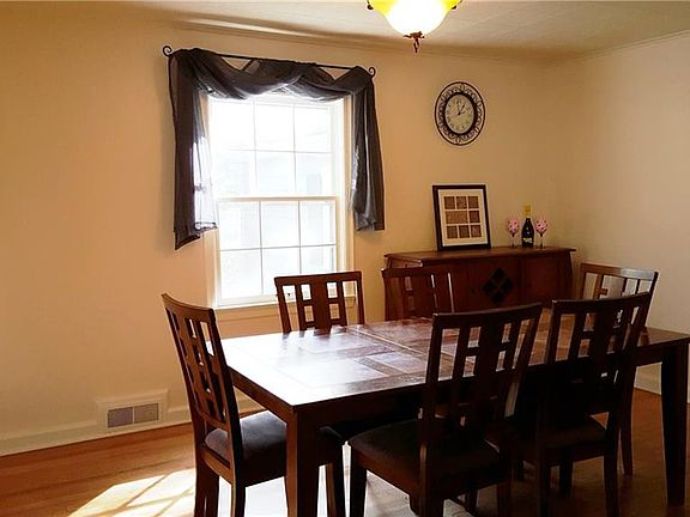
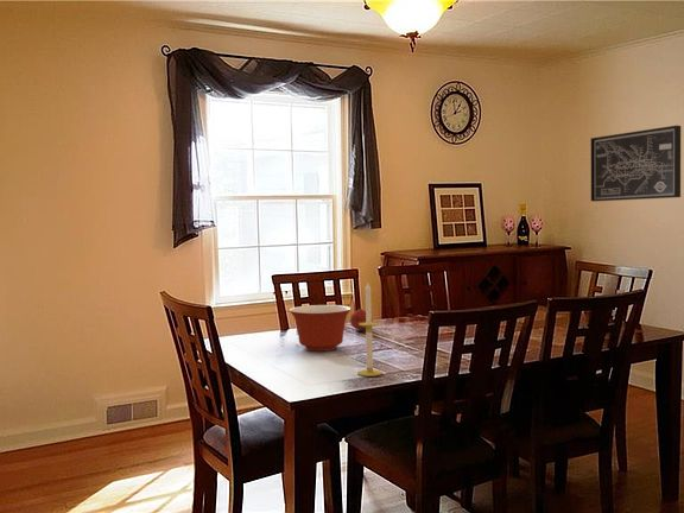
+ candle (368, 327)
+ mixing bowl (321, 328)
+ fruit (361, 319)
+ wall art (633, 165)
